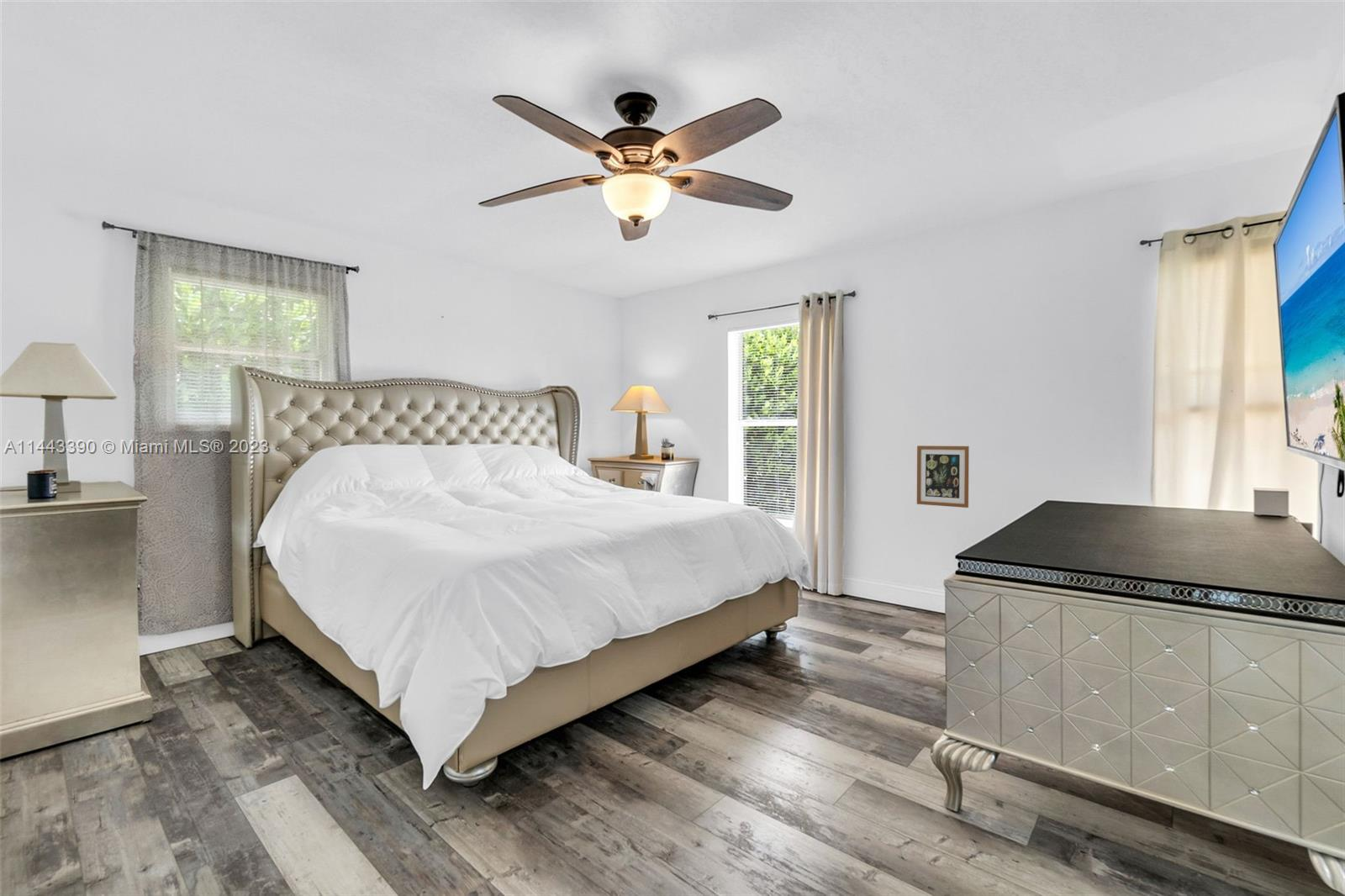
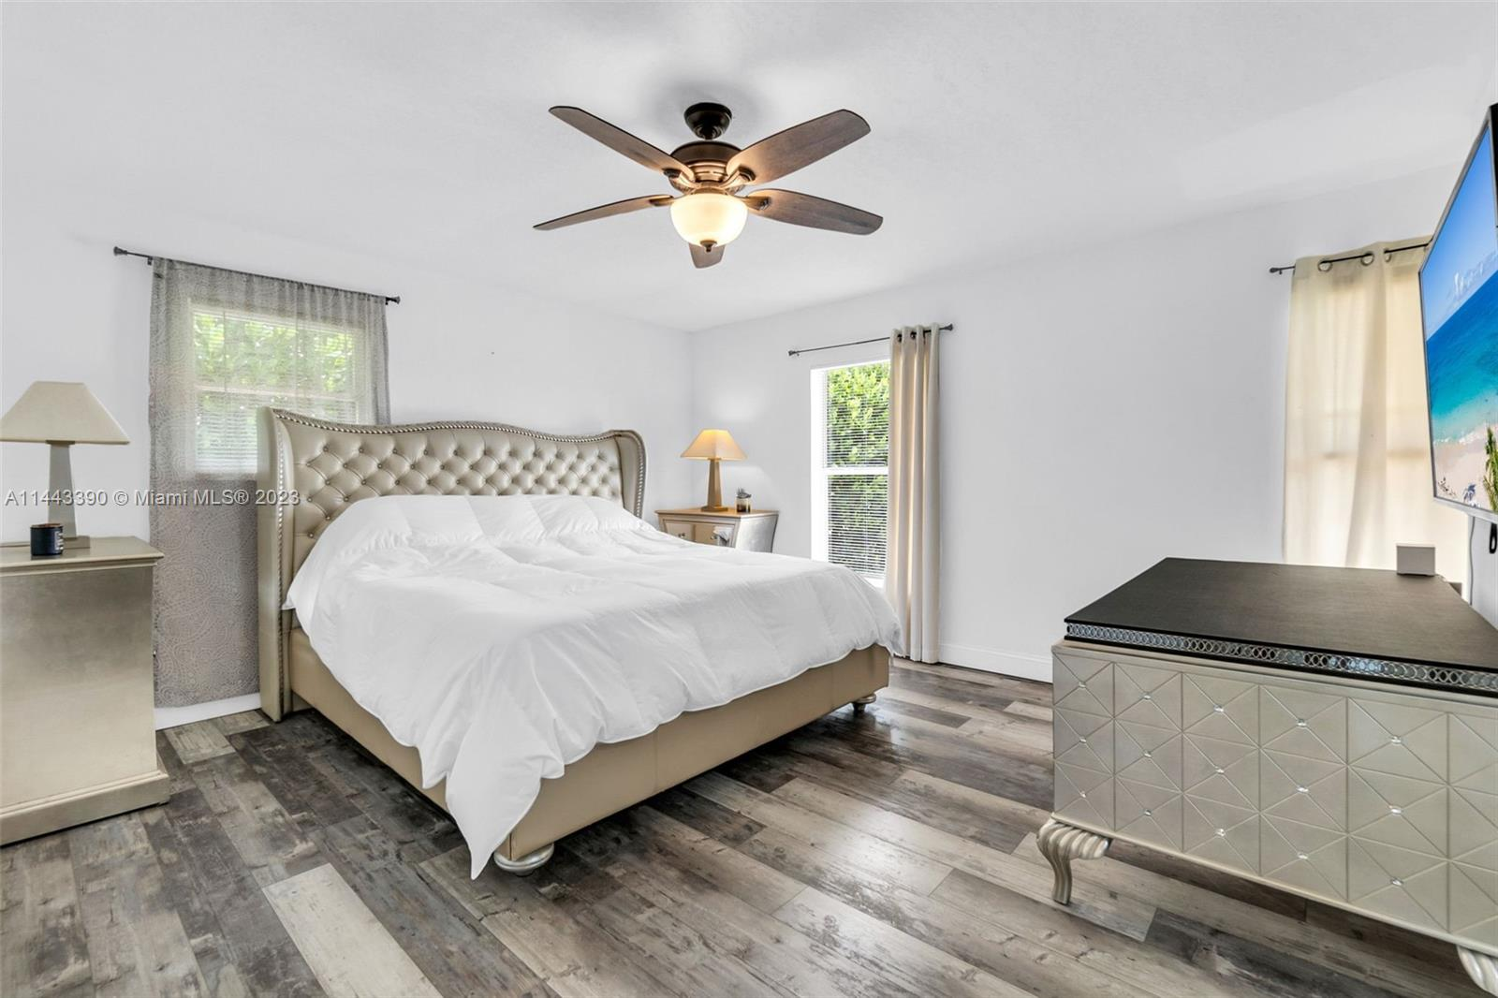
- wall art (942, 476)
